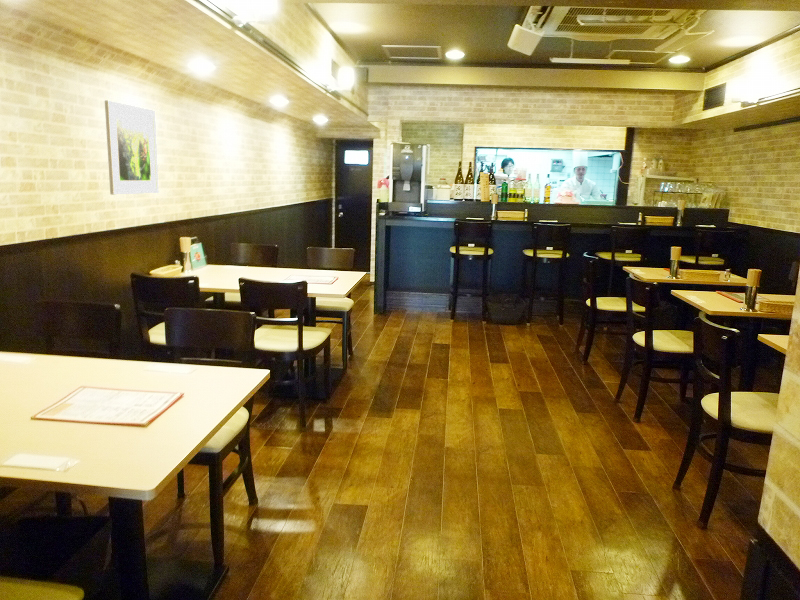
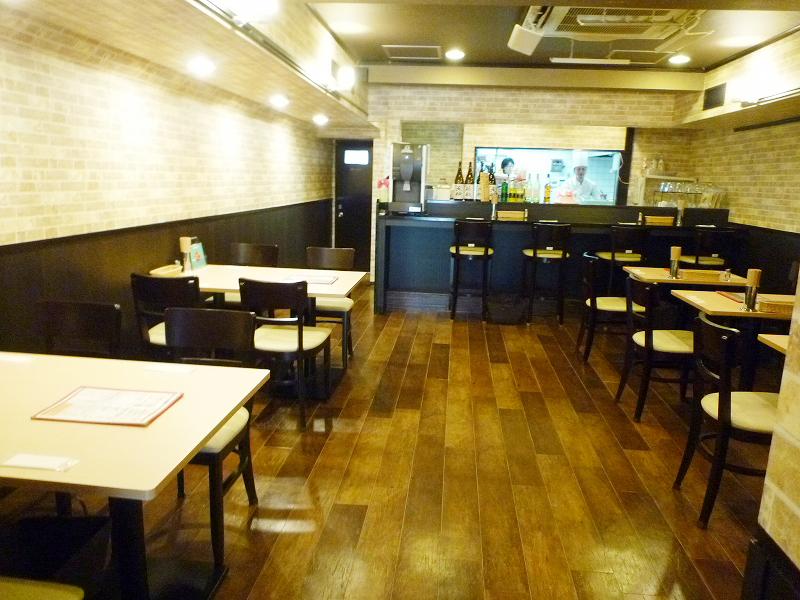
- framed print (133, 150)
